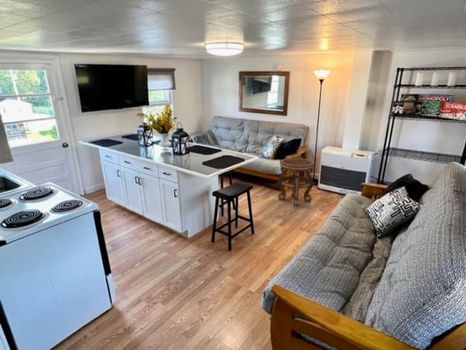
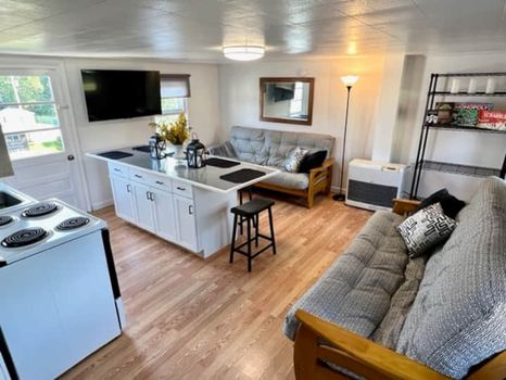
- side table (295, 181)
